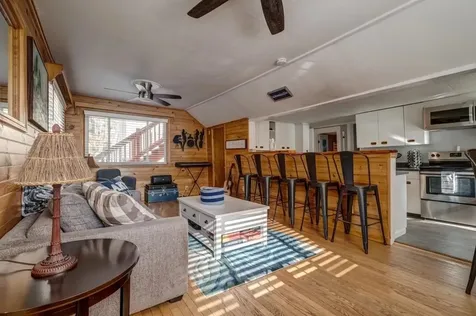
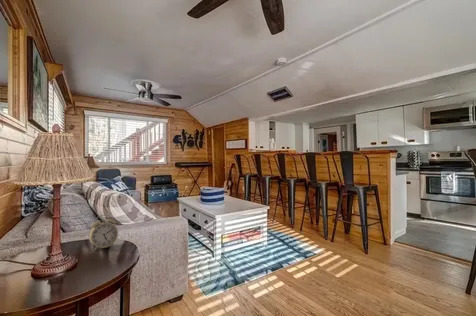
+ alarm clock (103, 231)
